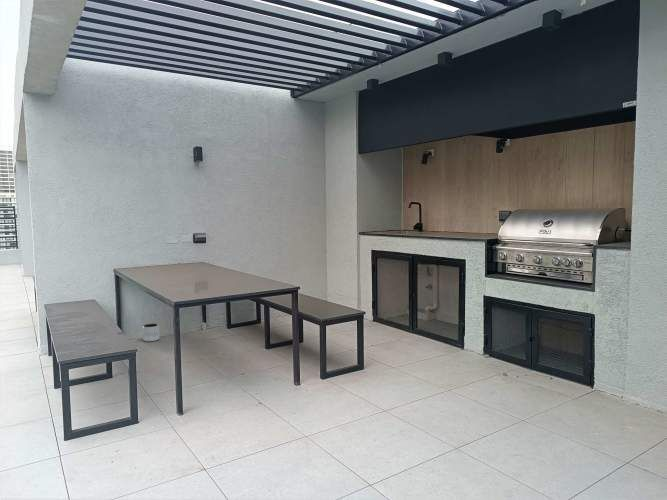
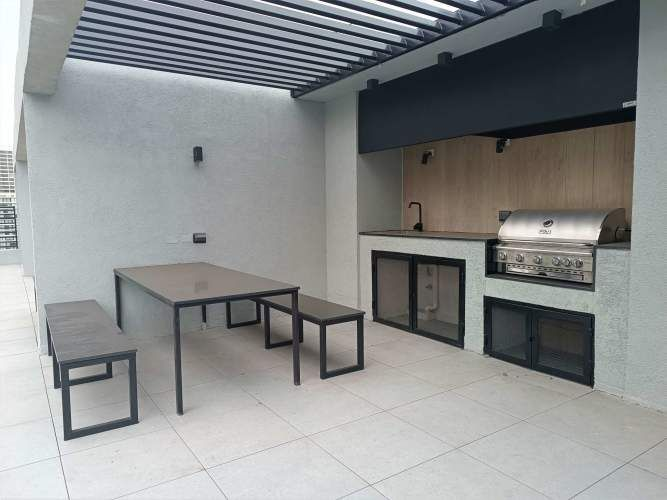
- planter (151, 332)
